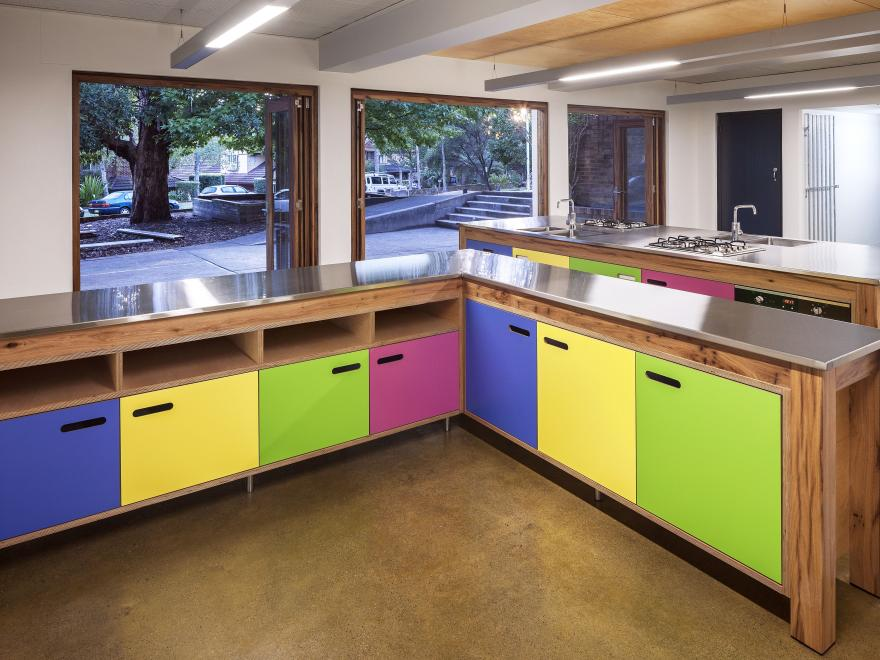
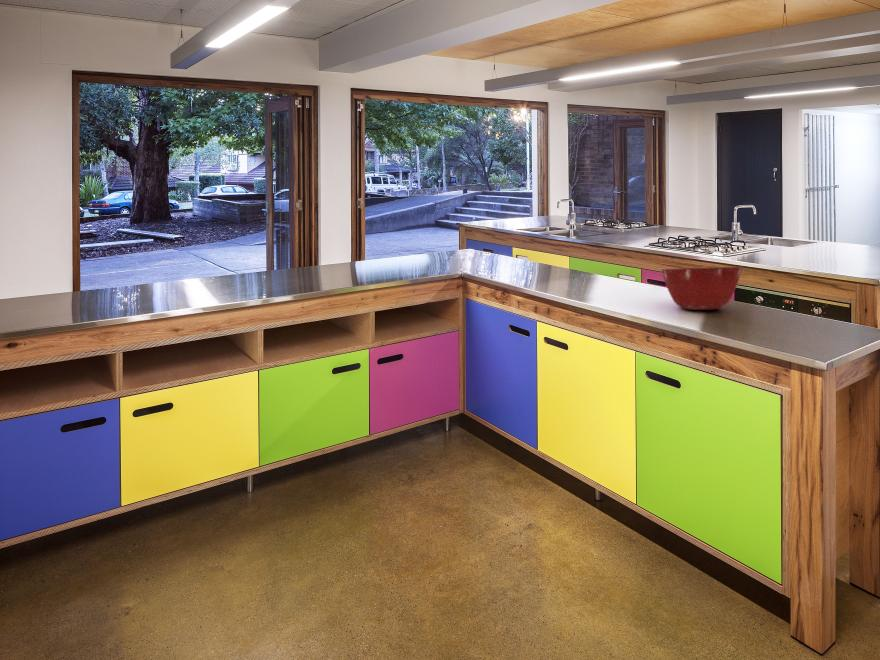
+ mixing bowl (700, 288)
